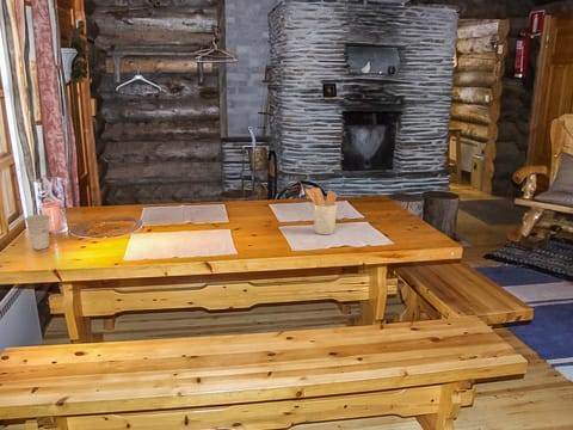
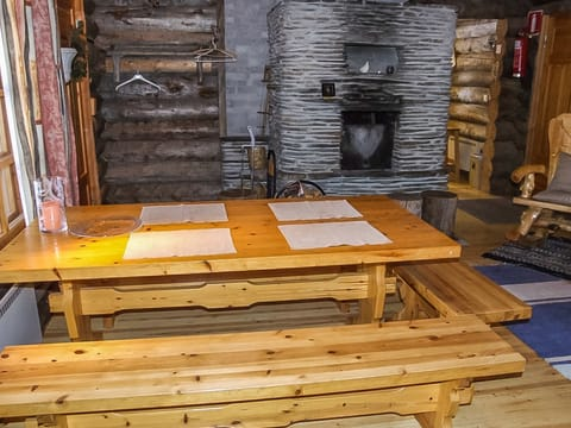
- utensil holder (320, 209)
- cup (38, 232)
